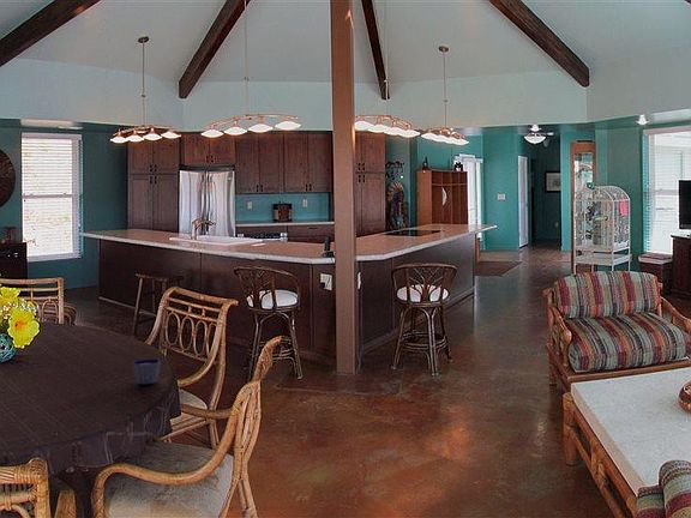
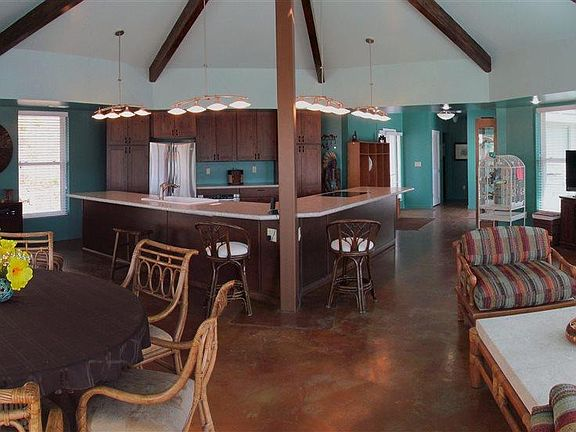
- cup (146, 371)
